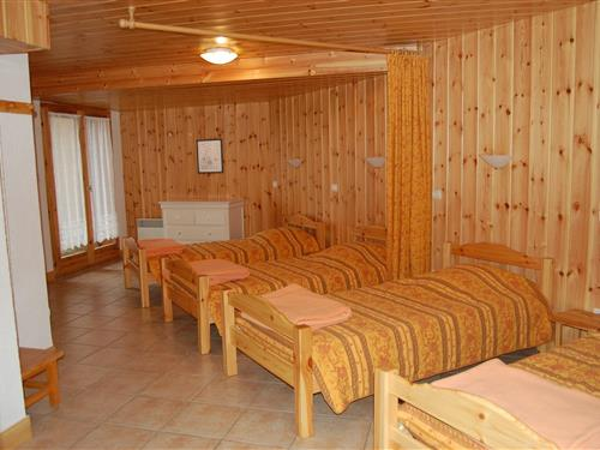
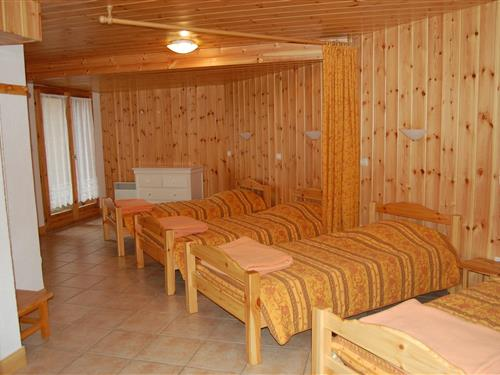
- wall art (209, 156)
